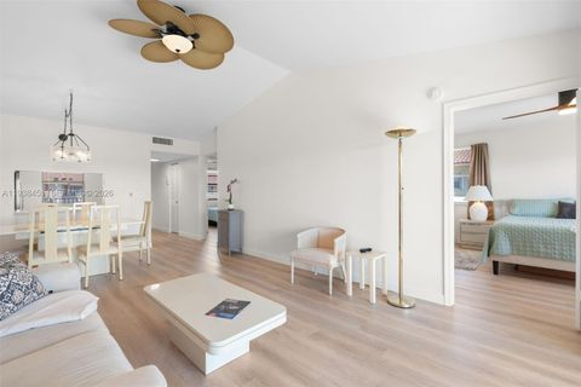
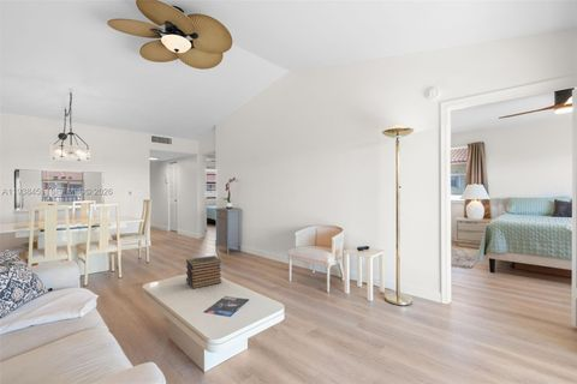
+ book stack (203, 271)
